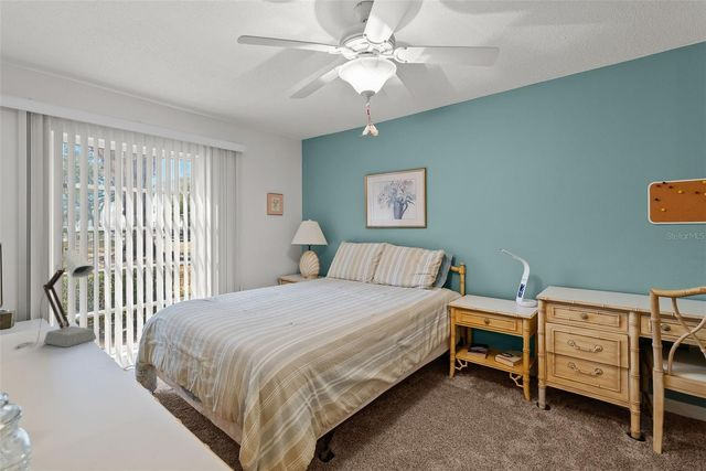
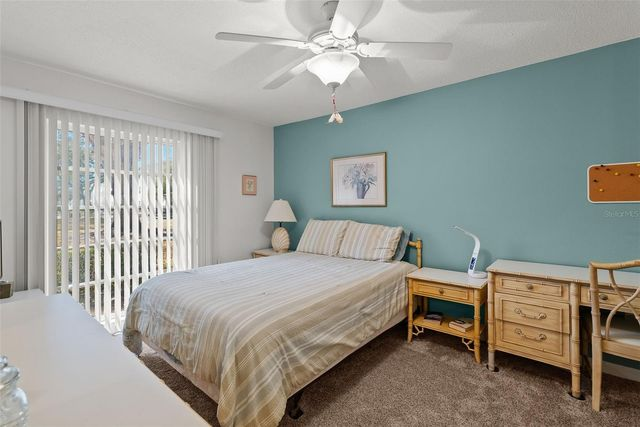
- desk lamp (56, 295)
